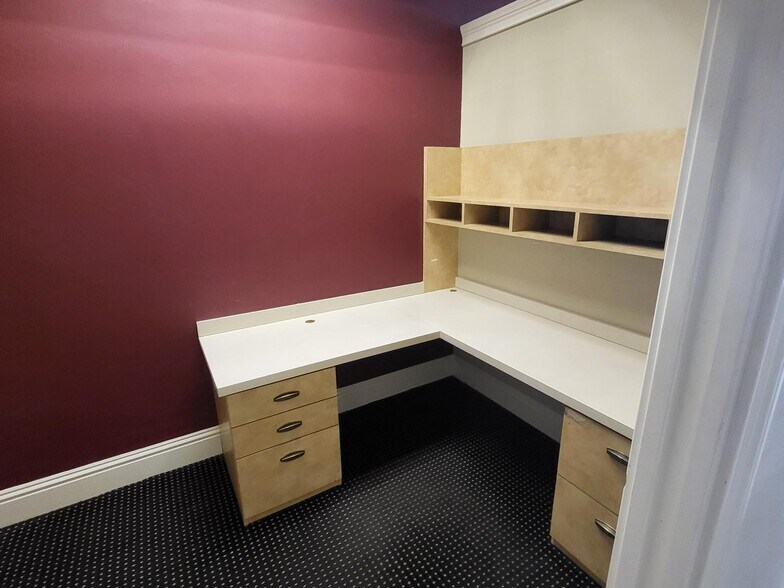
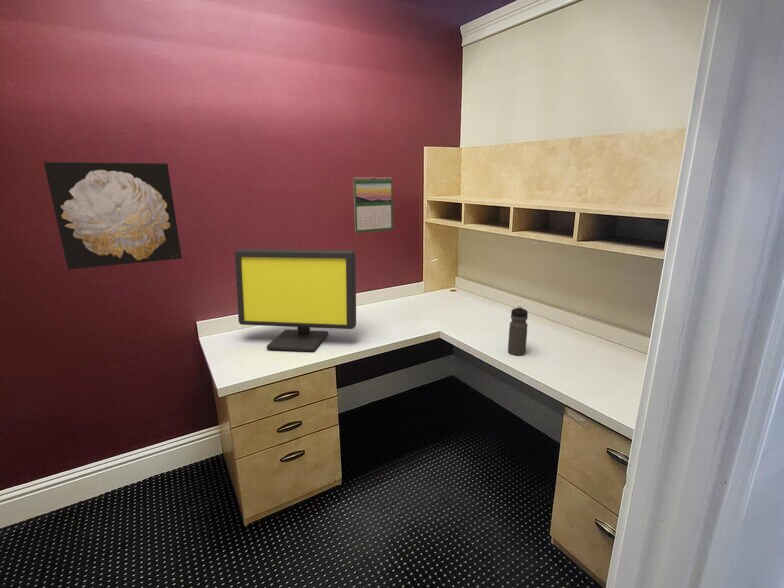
+ wall art (119, 214)
+ computer monitor (294, 297)
+ calendar (374, 204)
+ water bottle (518, 329)
